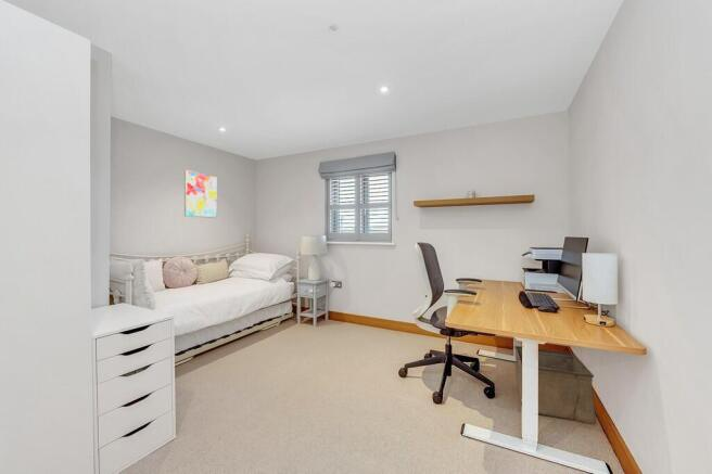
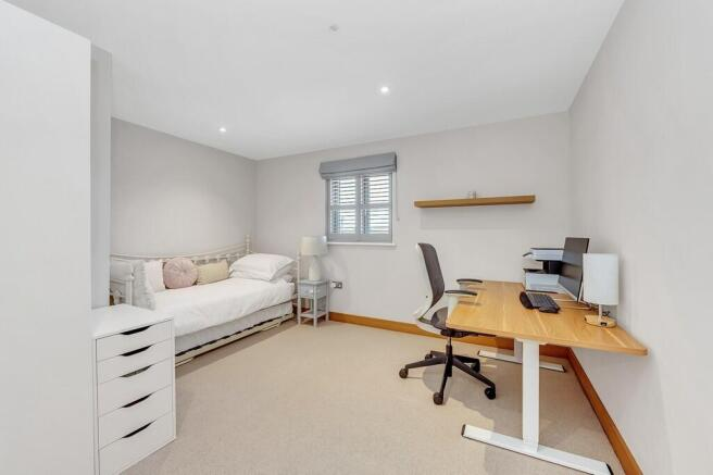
- wall art (201, 195)
- storage bin (550, 380)
